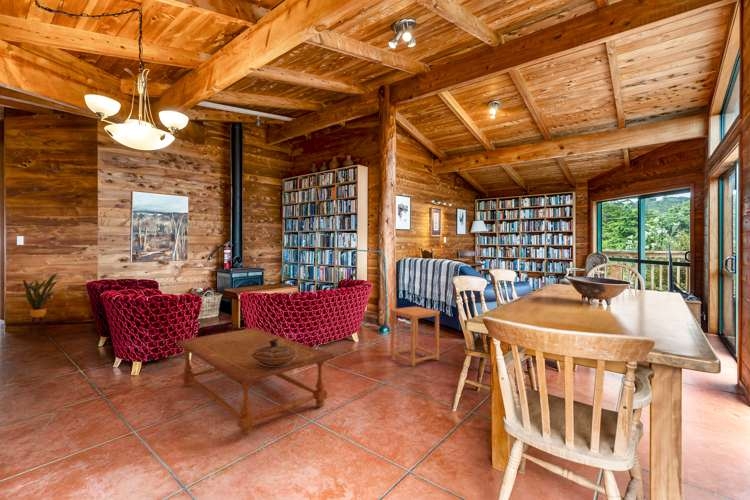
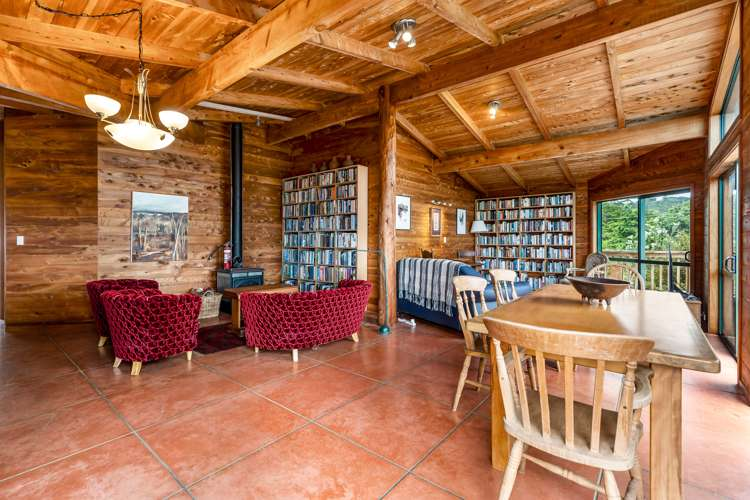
- side table (414, 334)
- house plant (43, 302)
- decorative bowl (275, 351)
- coffee table (249, 371)
